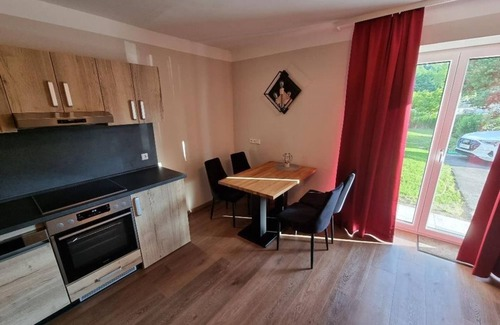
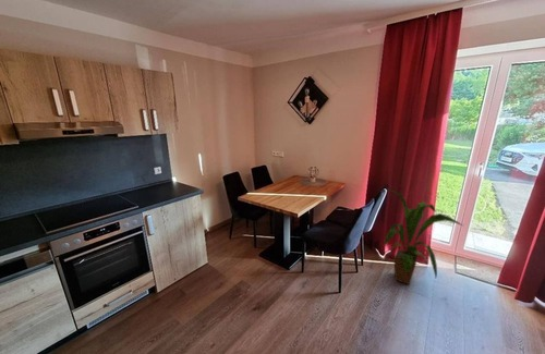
+ house plant (416, 239)
